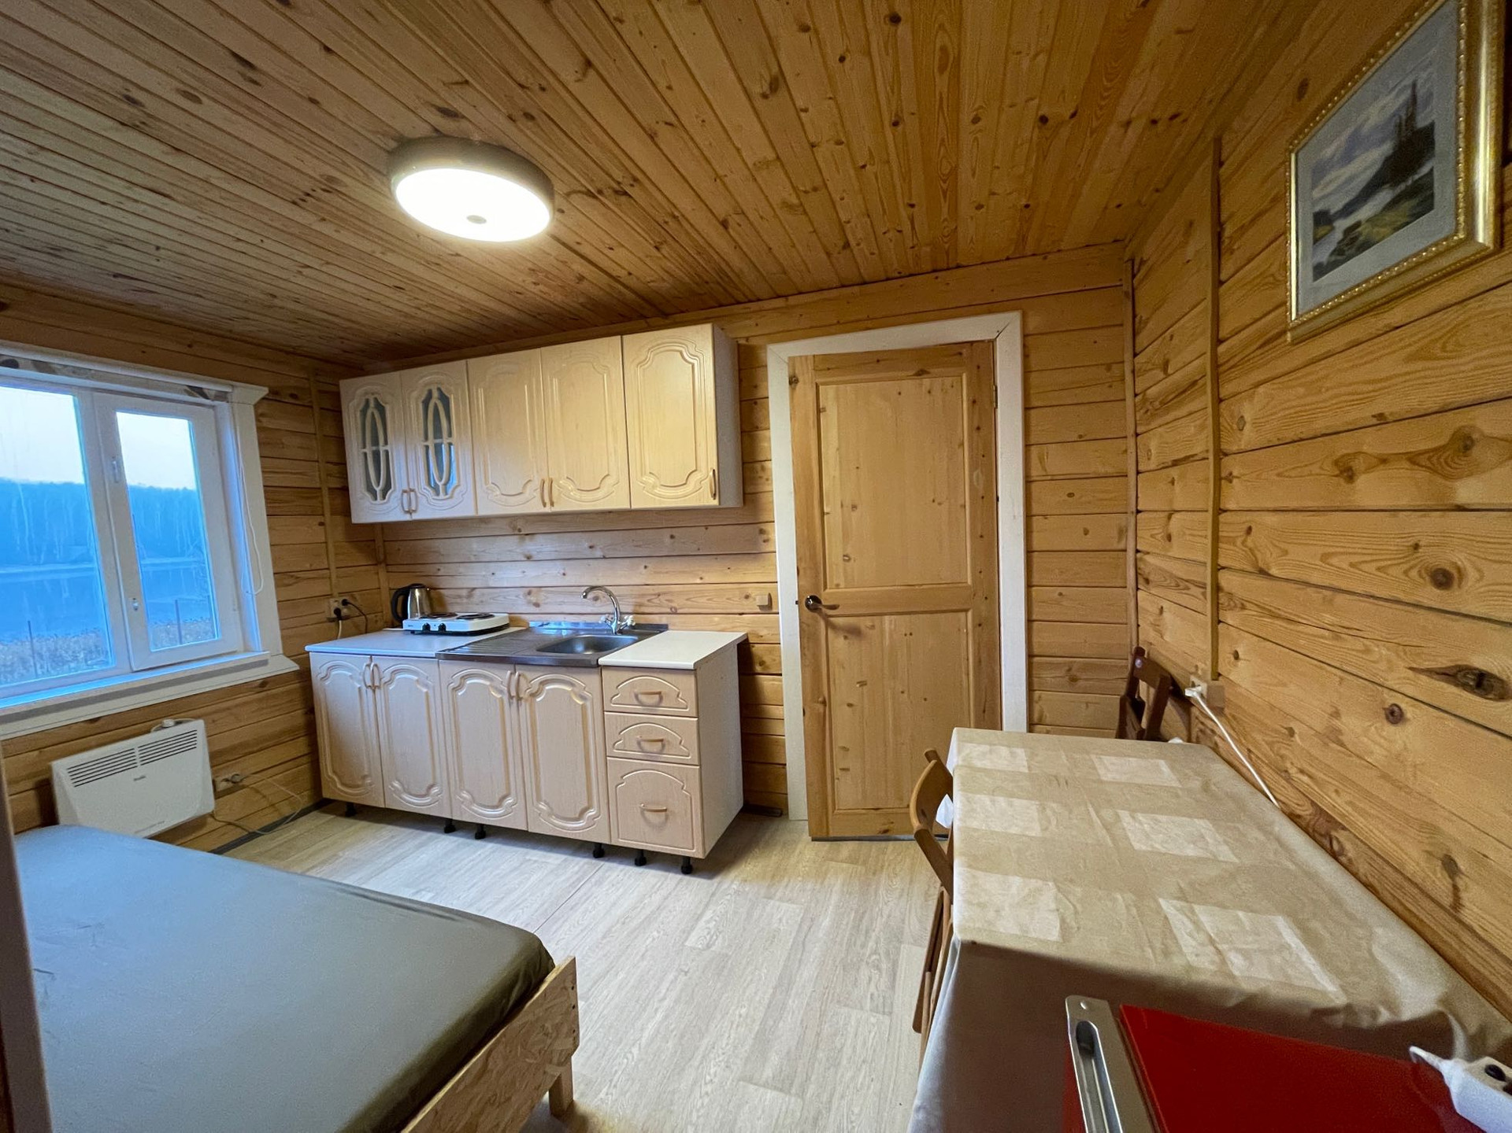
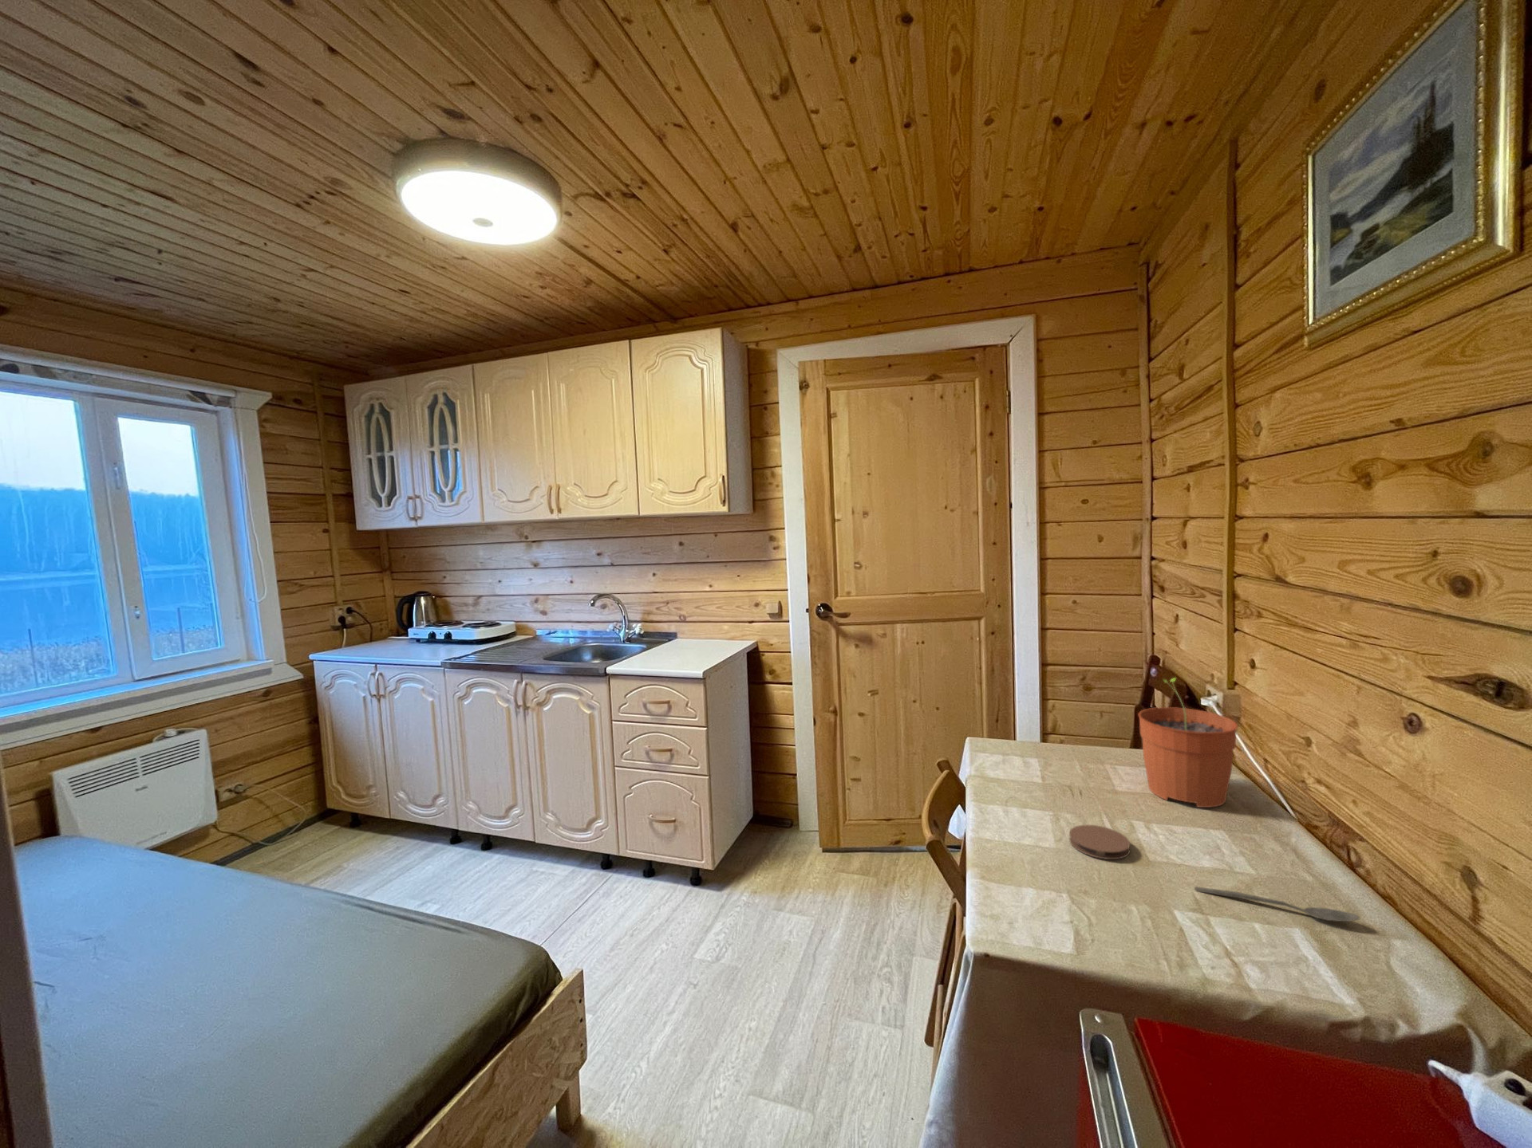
+ coaster (1099, 840)
+ spoon (1271, 902)
+ plant pot (1186, 738)
